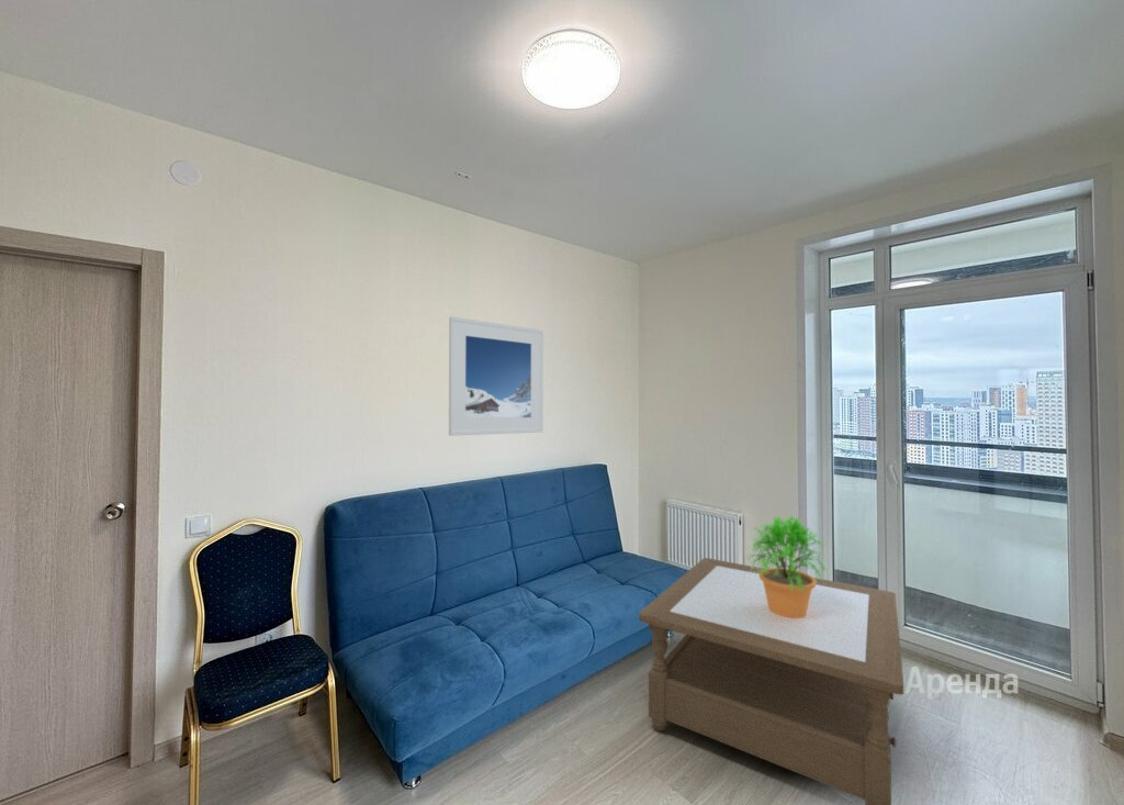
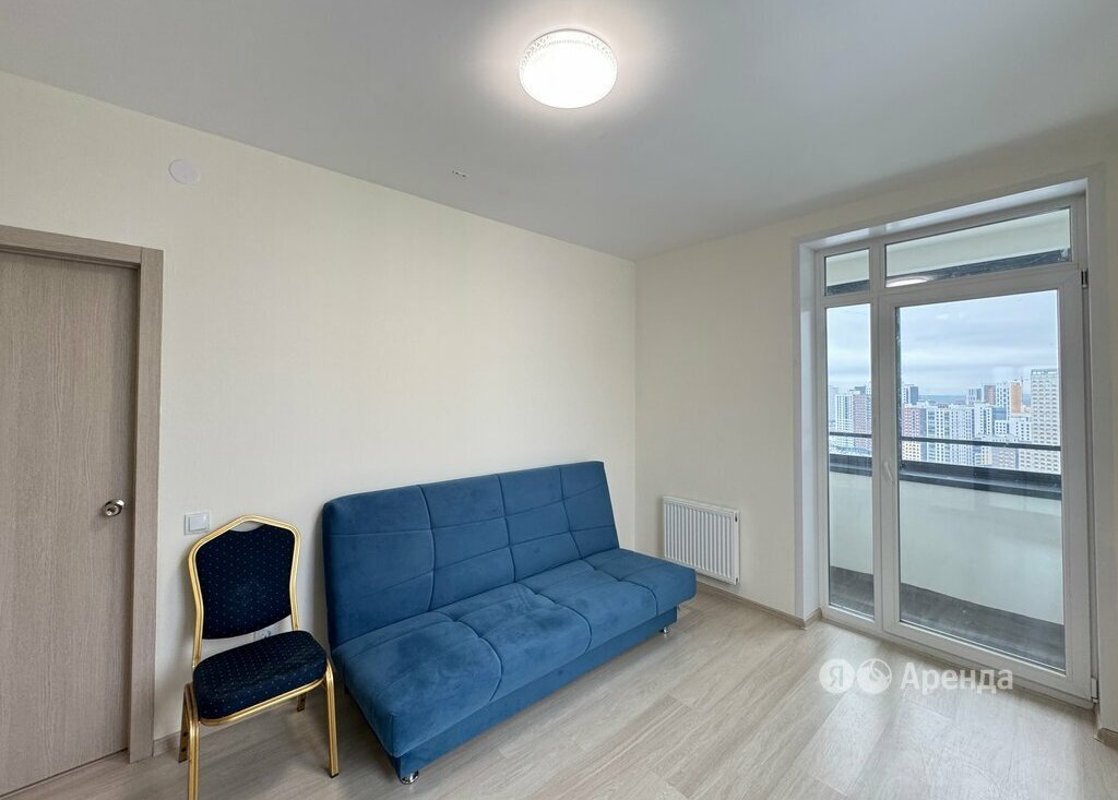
- coffee table (774, 657)
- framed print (499, 378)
- potted plant (786, 563)
